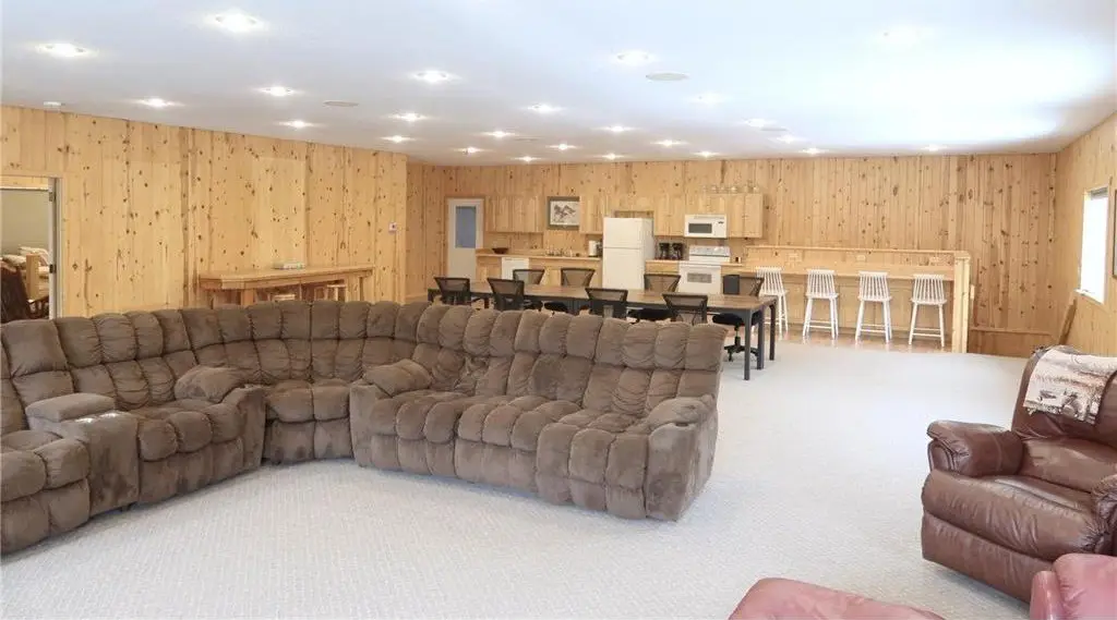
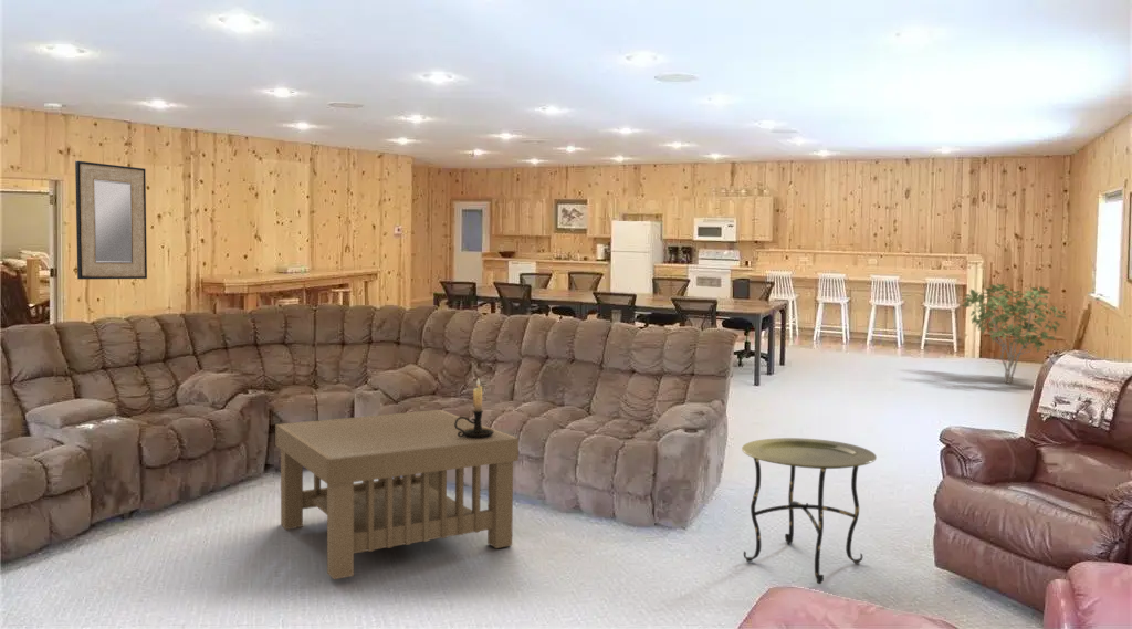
+ side table (806, 506)
+ coffee table (392, 483)
+ candle holder (473, 406)
+ home mirror (112, 221)
+ shrub (1007, 333)
